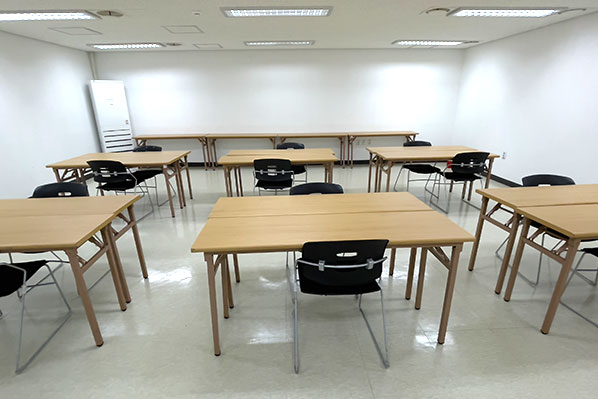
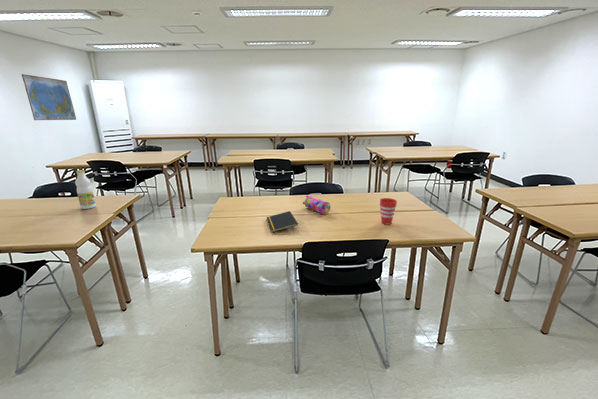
+ pencil case (316, 204)
+ cup (387, 211)
+ world map (51, 99)
+ notepad (281, 221)
+ bottle (84, 189)
